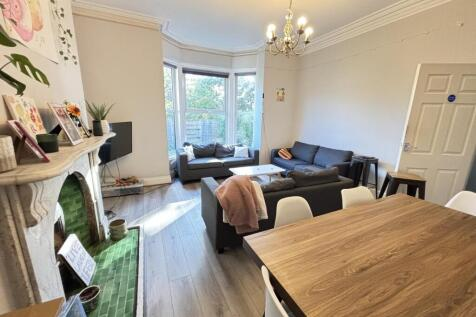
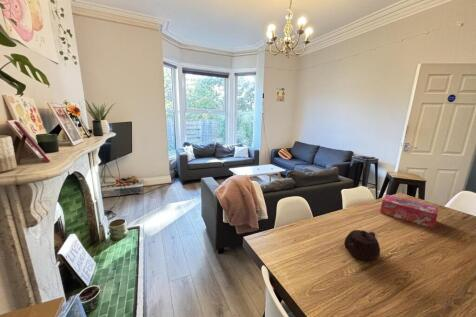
+ tissue box (407, 209)
+ teapot (361, 243)
